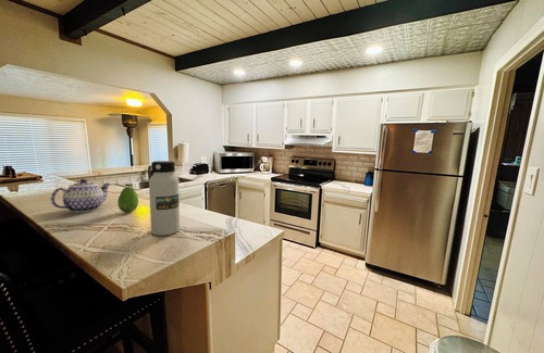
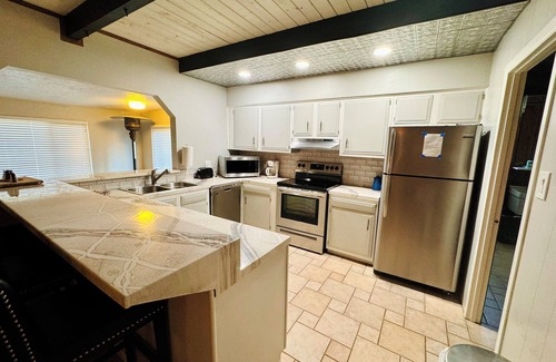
- water bottle (164, 197)
- fruit (127, 199)
- teapot (84, 193)
